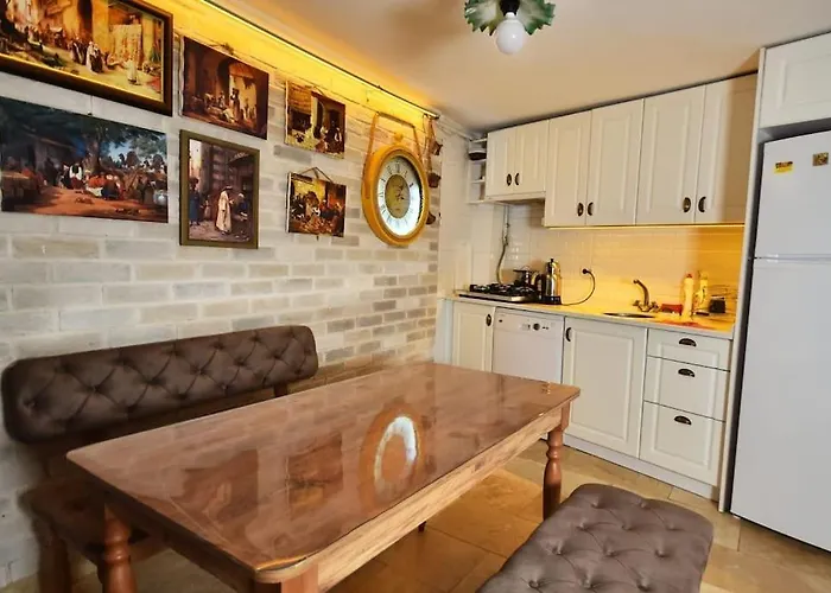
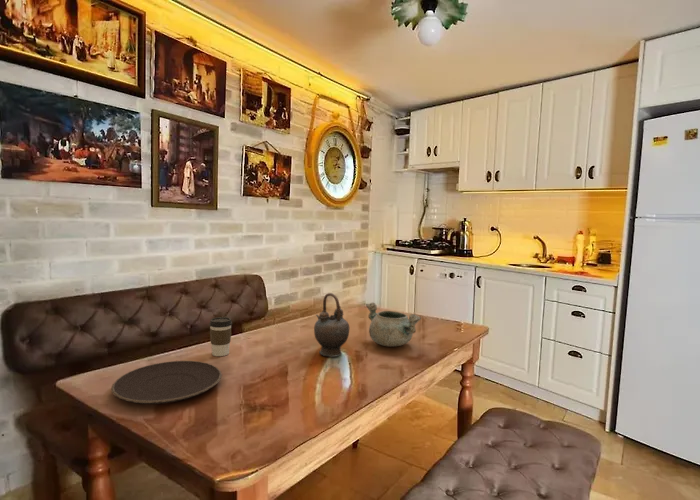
+ coffee cup (220, 336)
+ decorative bowl (392, 326)
+ plate (169, 382)
+ teapot (329, 322)
